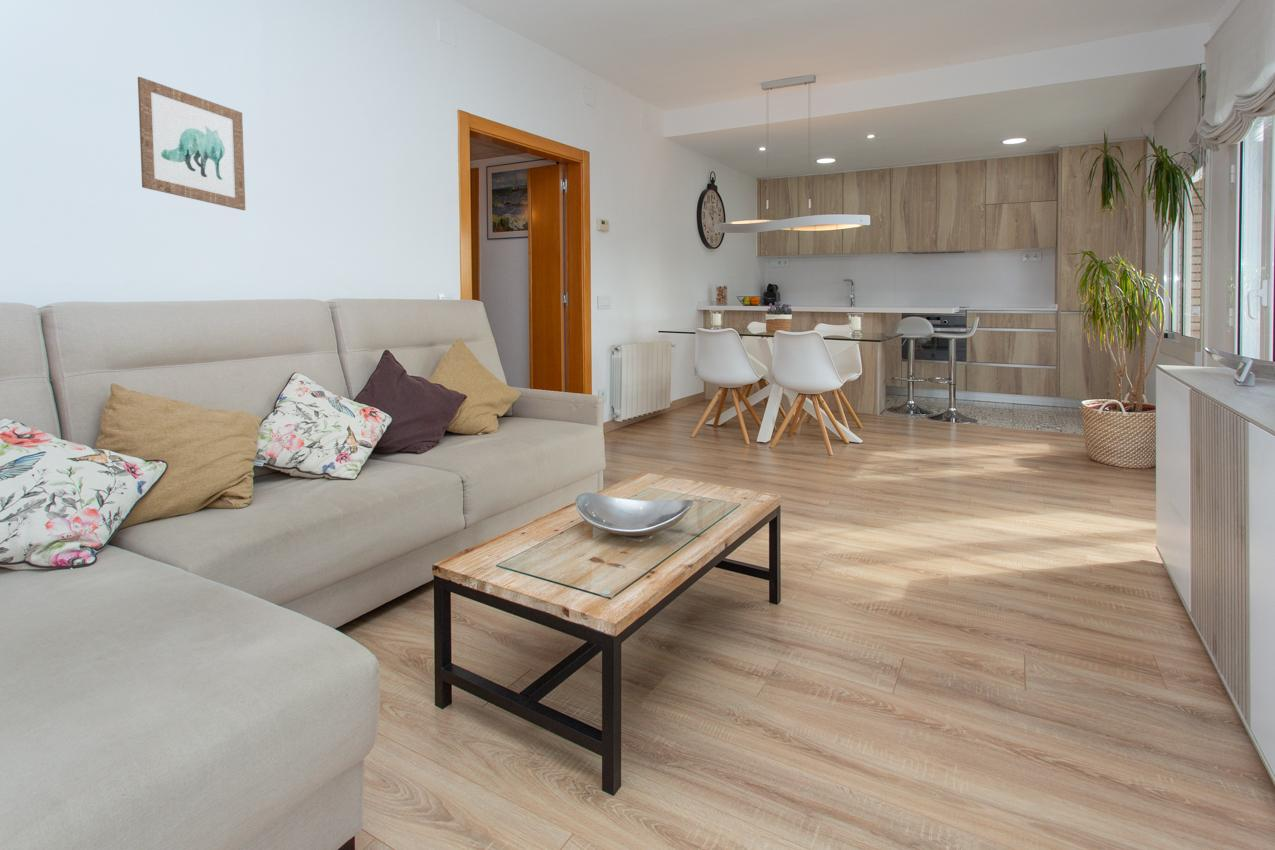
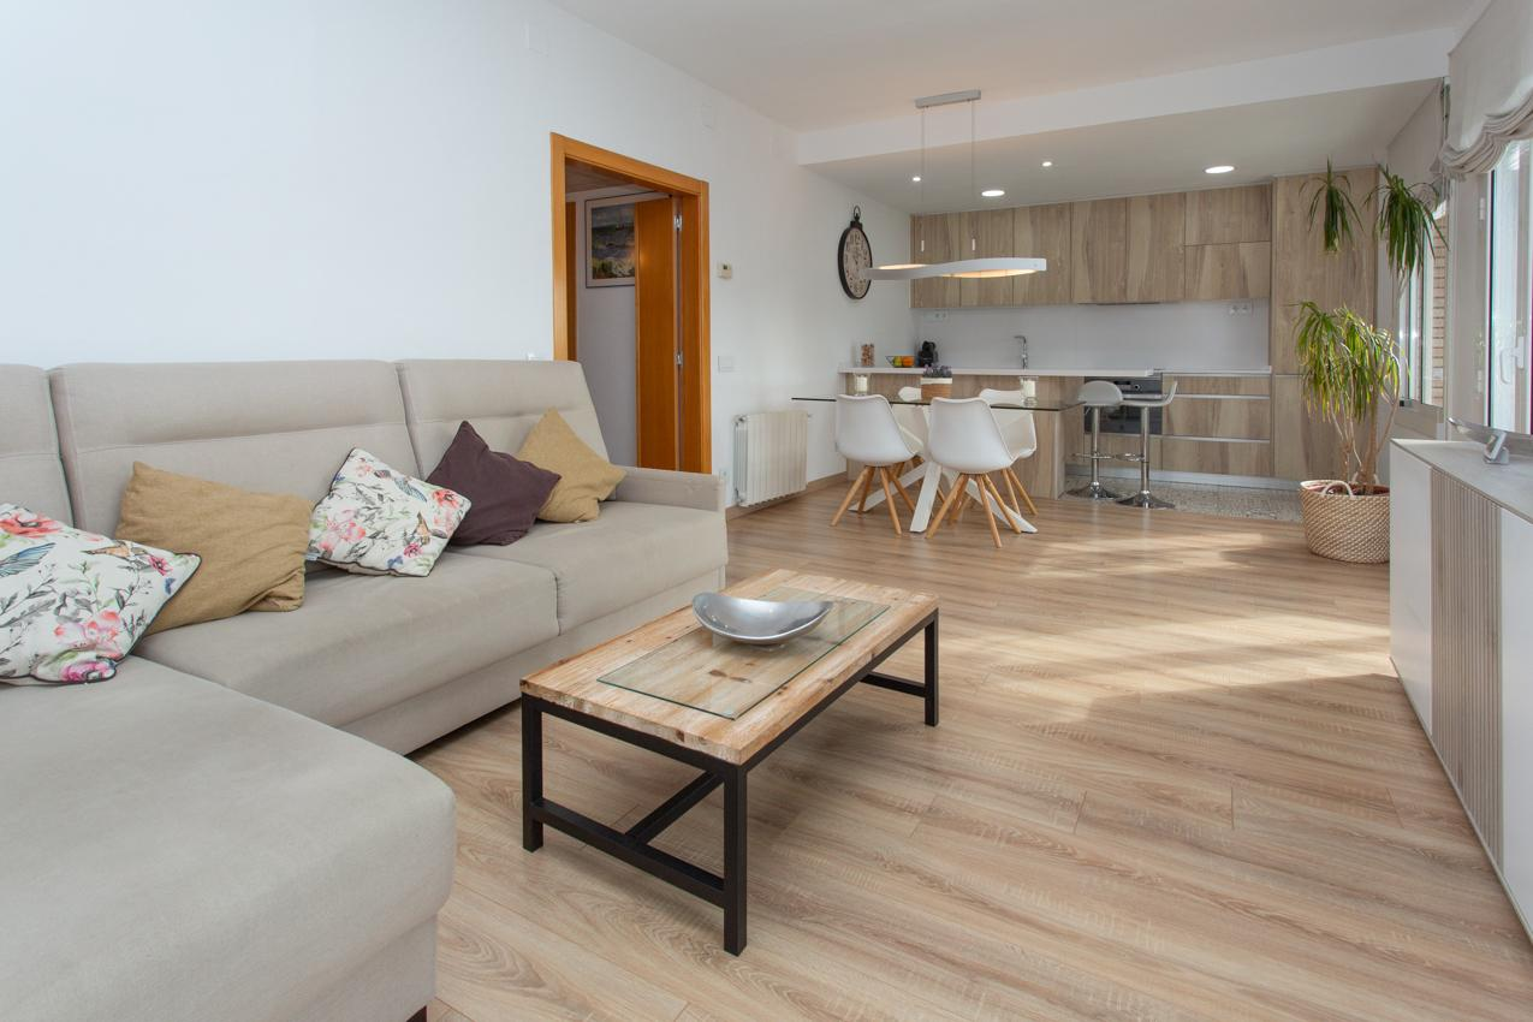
- wall art (194, 147)
